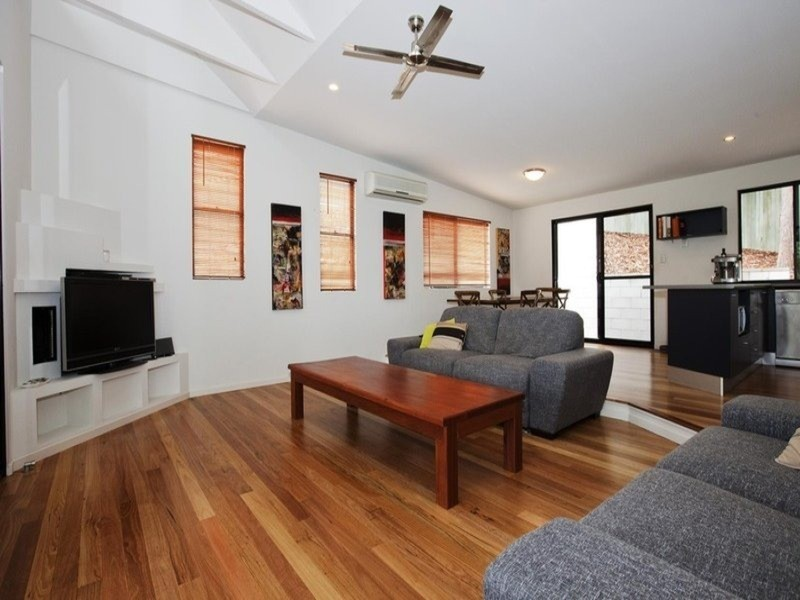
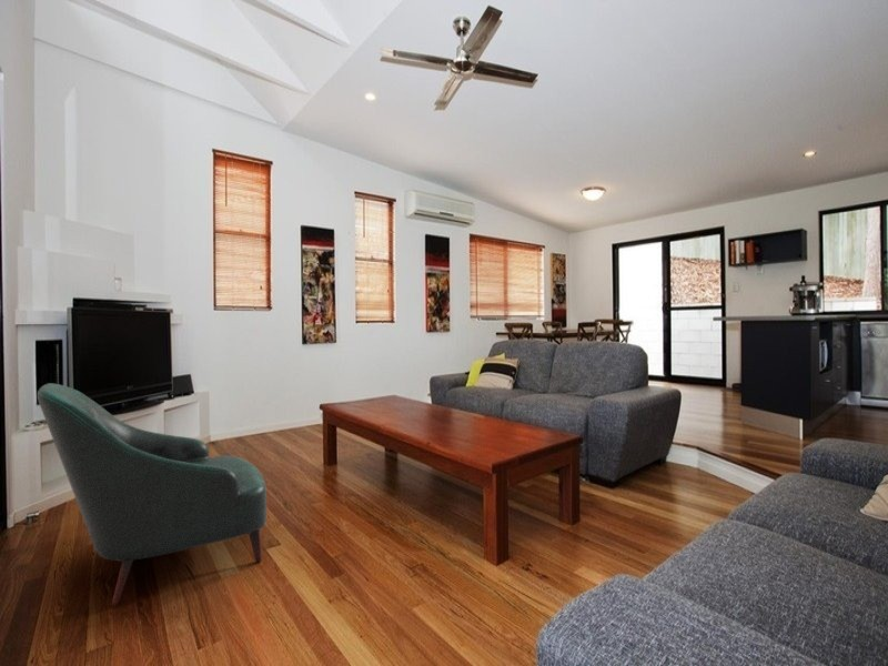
+ armchair (162, 468)
